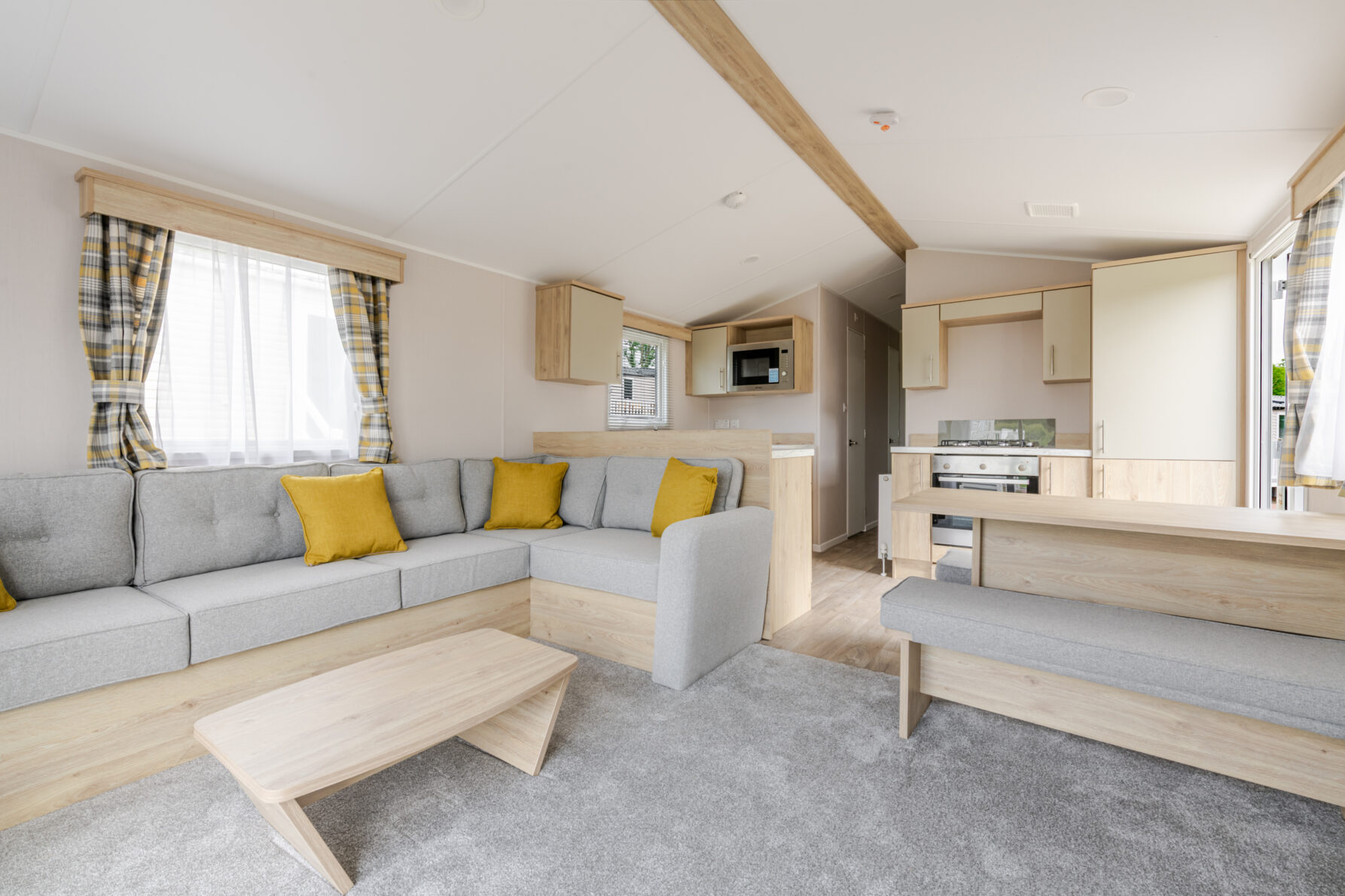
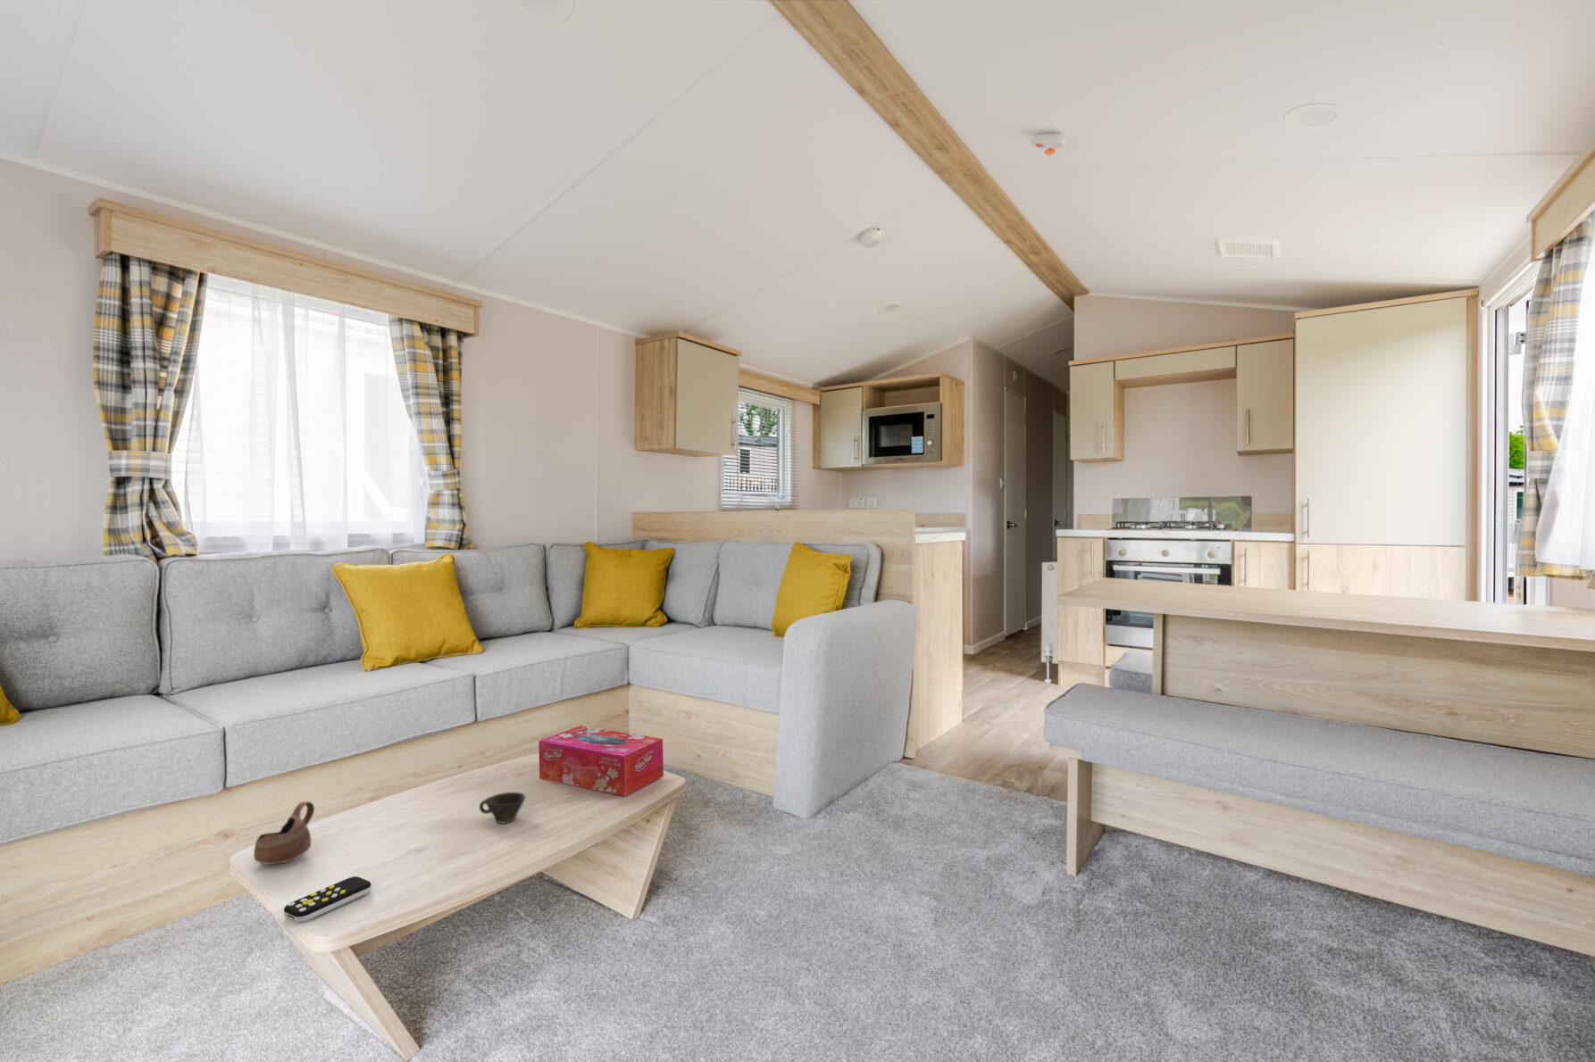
+ cup (289, 833)
+ remote control (328, 897)
+ tissue box (601, 757)
+ cup (503, 807)
